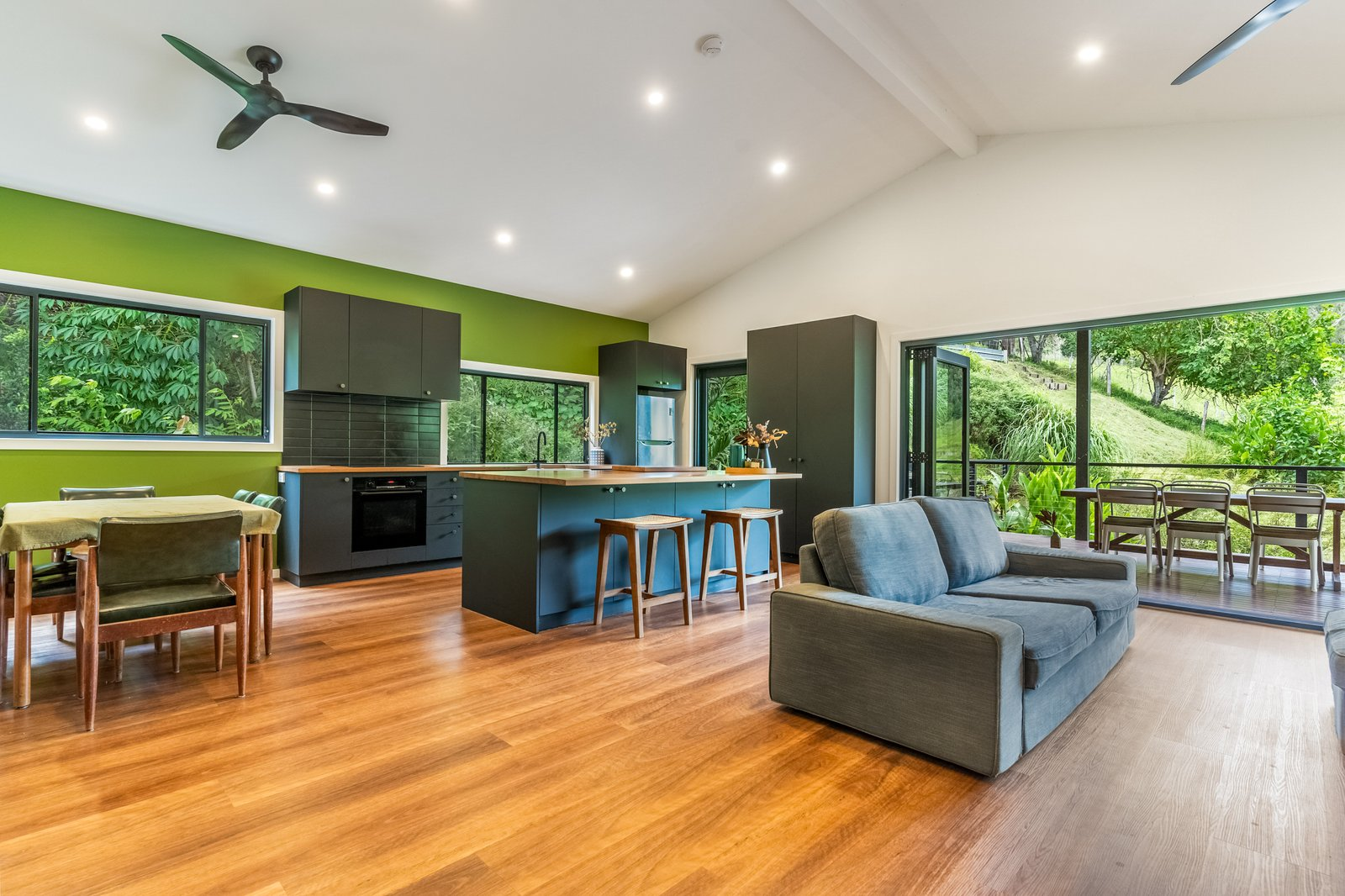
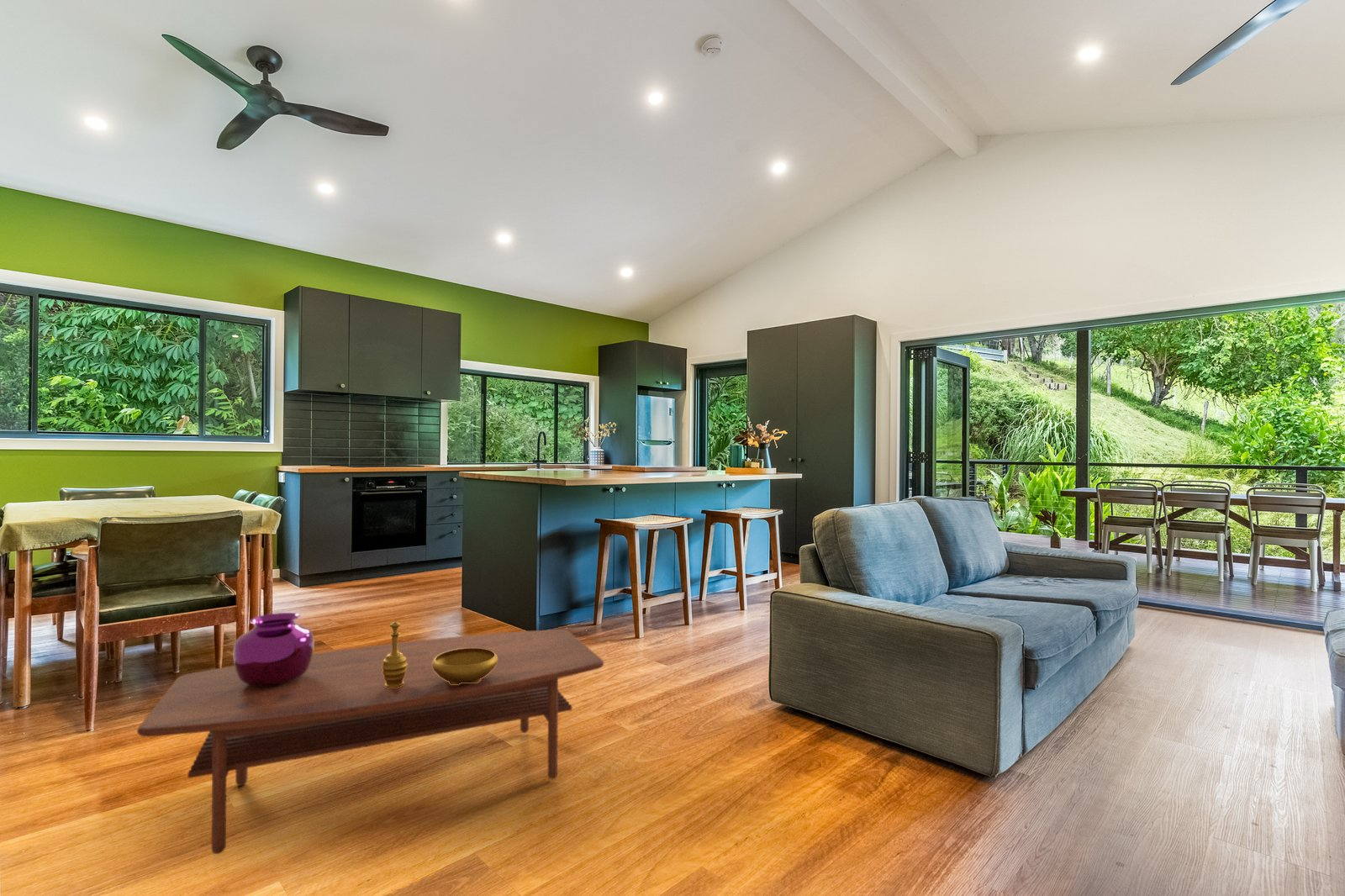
+ vase (274, 648)
+ decorative bowl (441, 653)
+ coffee table (398, 725)
